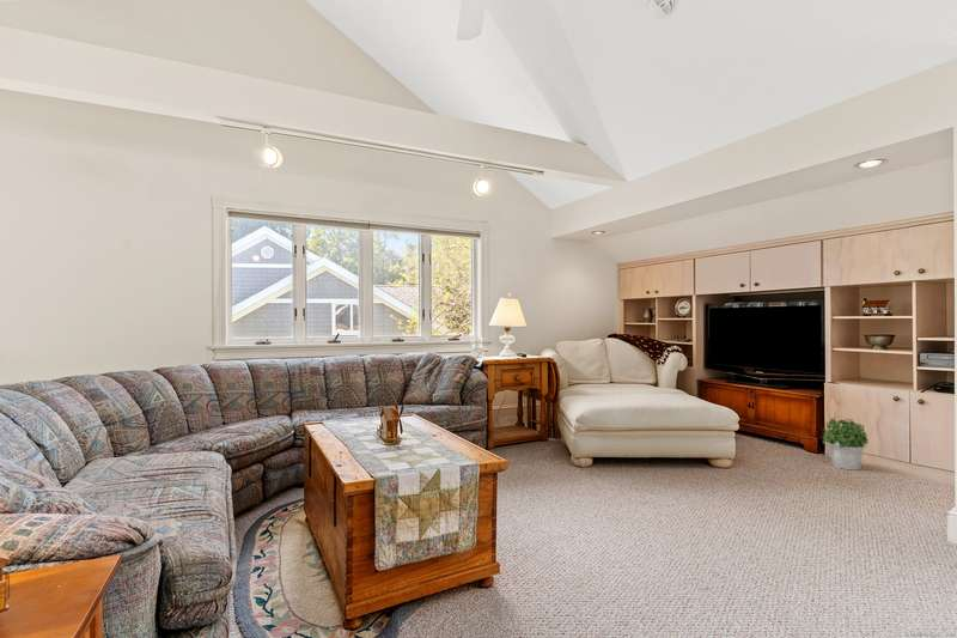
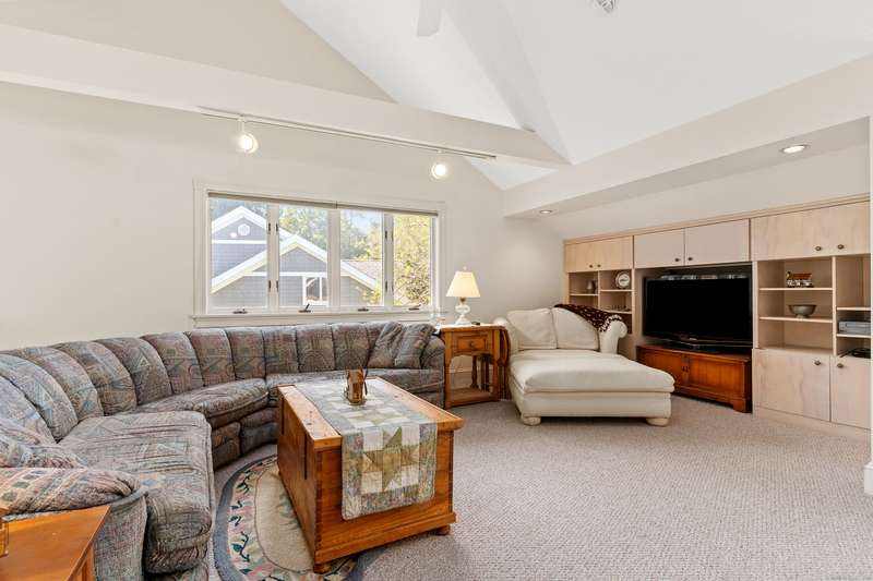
- potted plant (842, 442)
